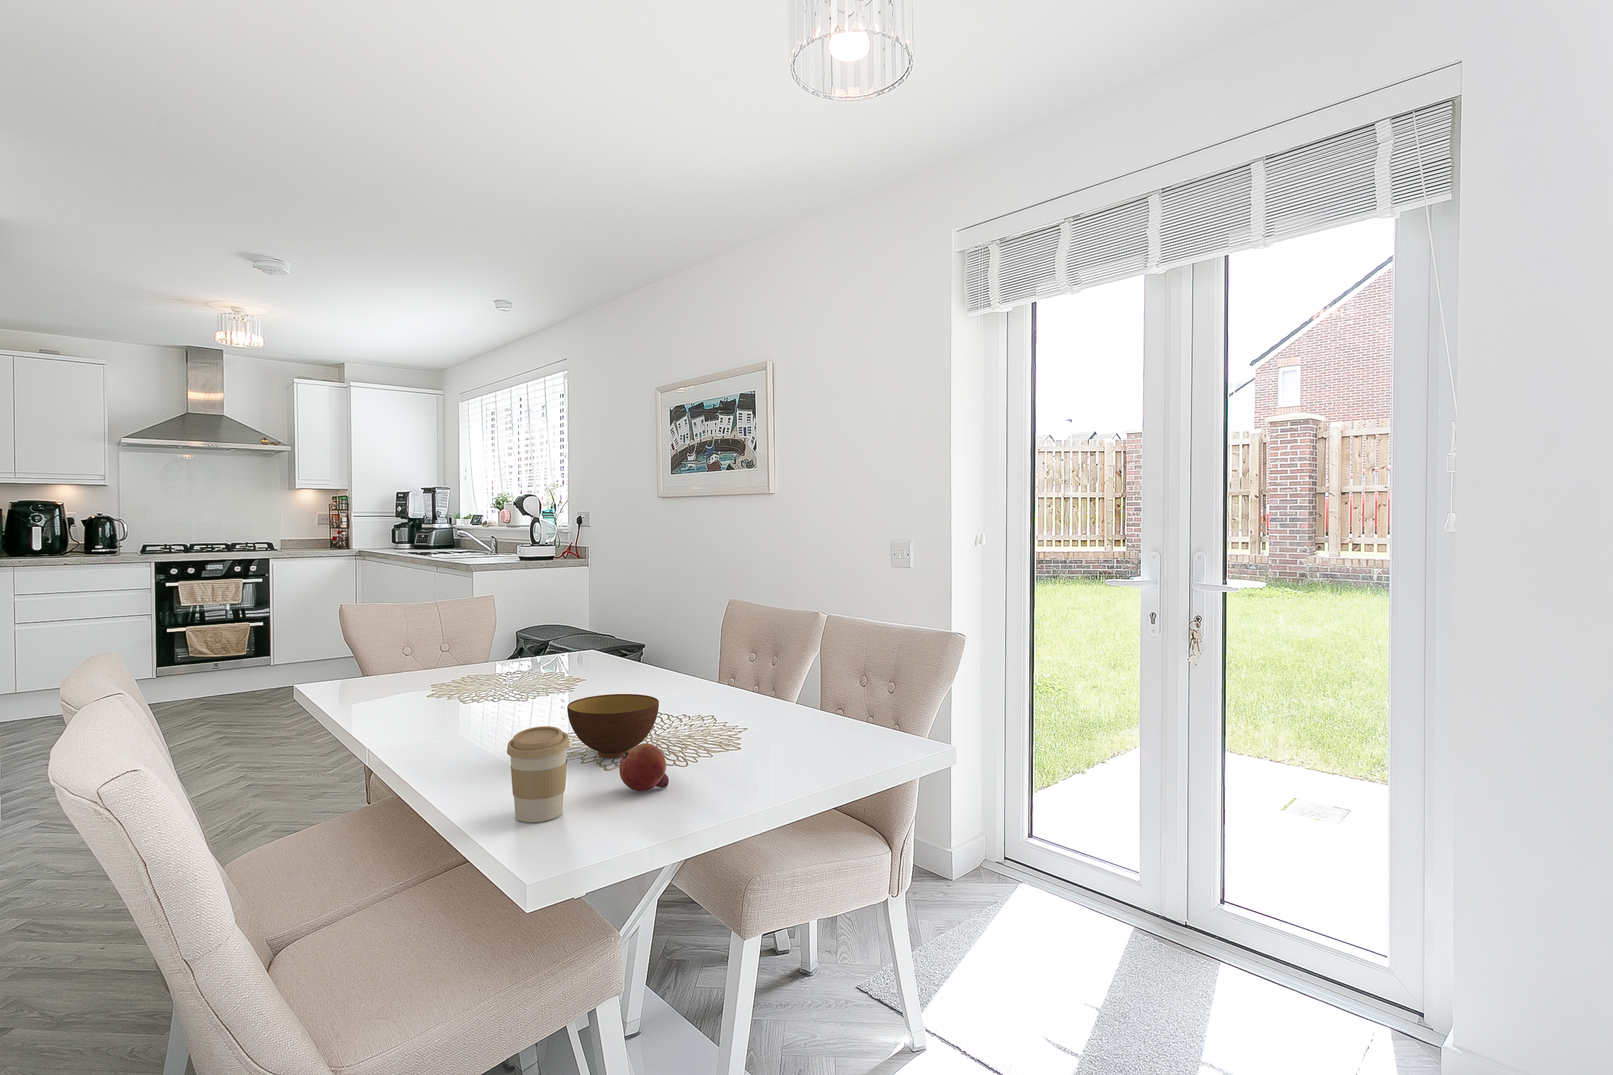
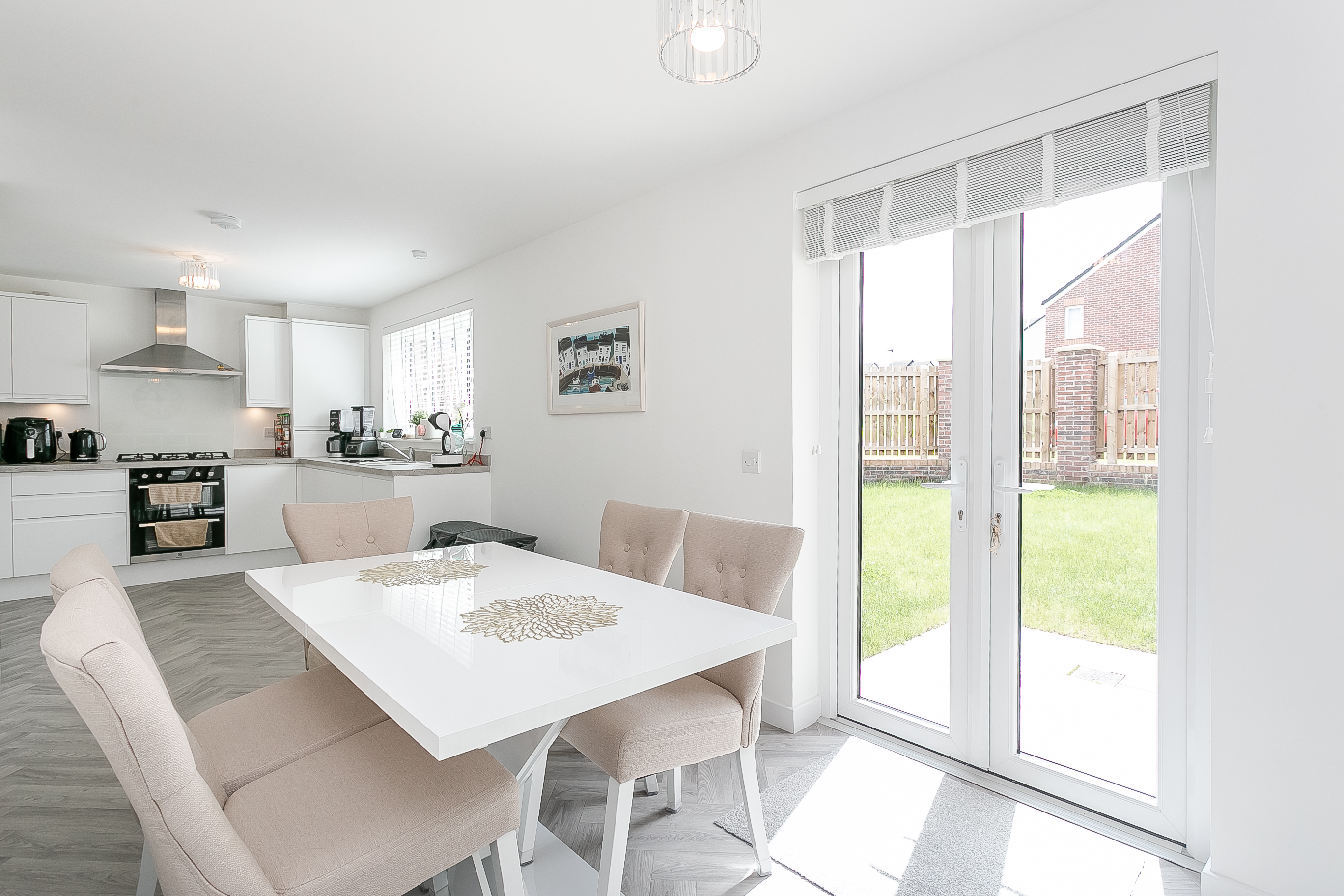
- fruit (644, 767)
- coffee cup (538, 773)
- bowl (613, 728)
